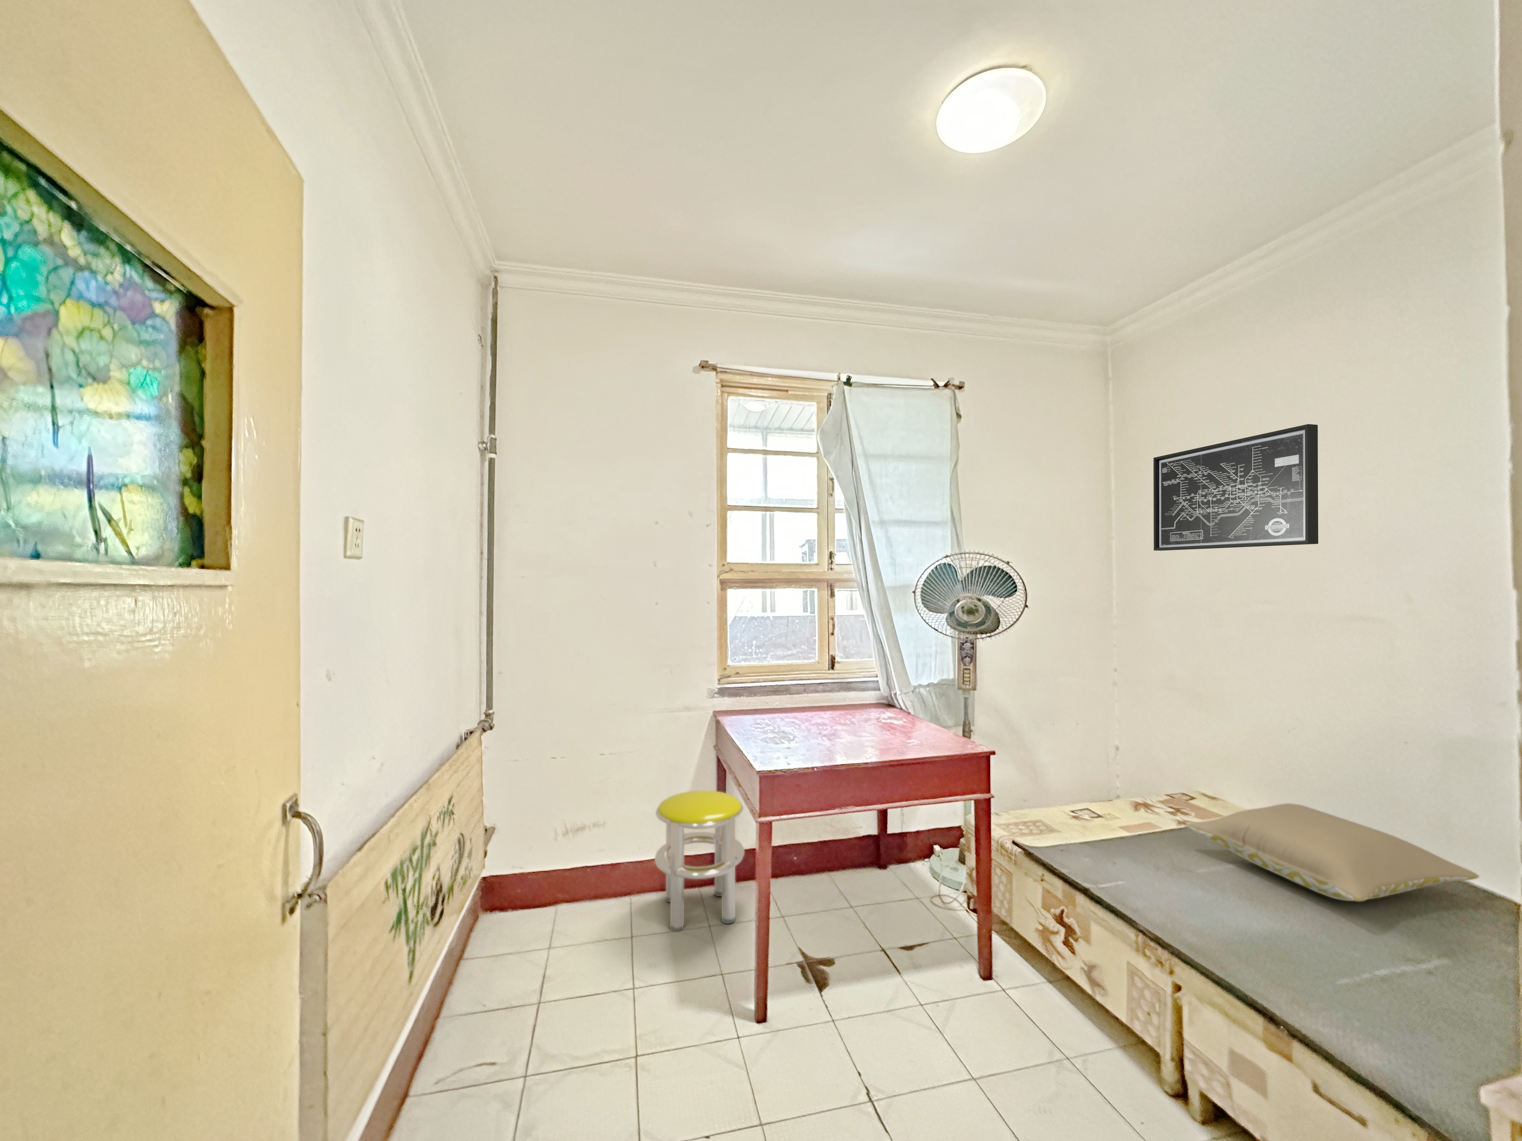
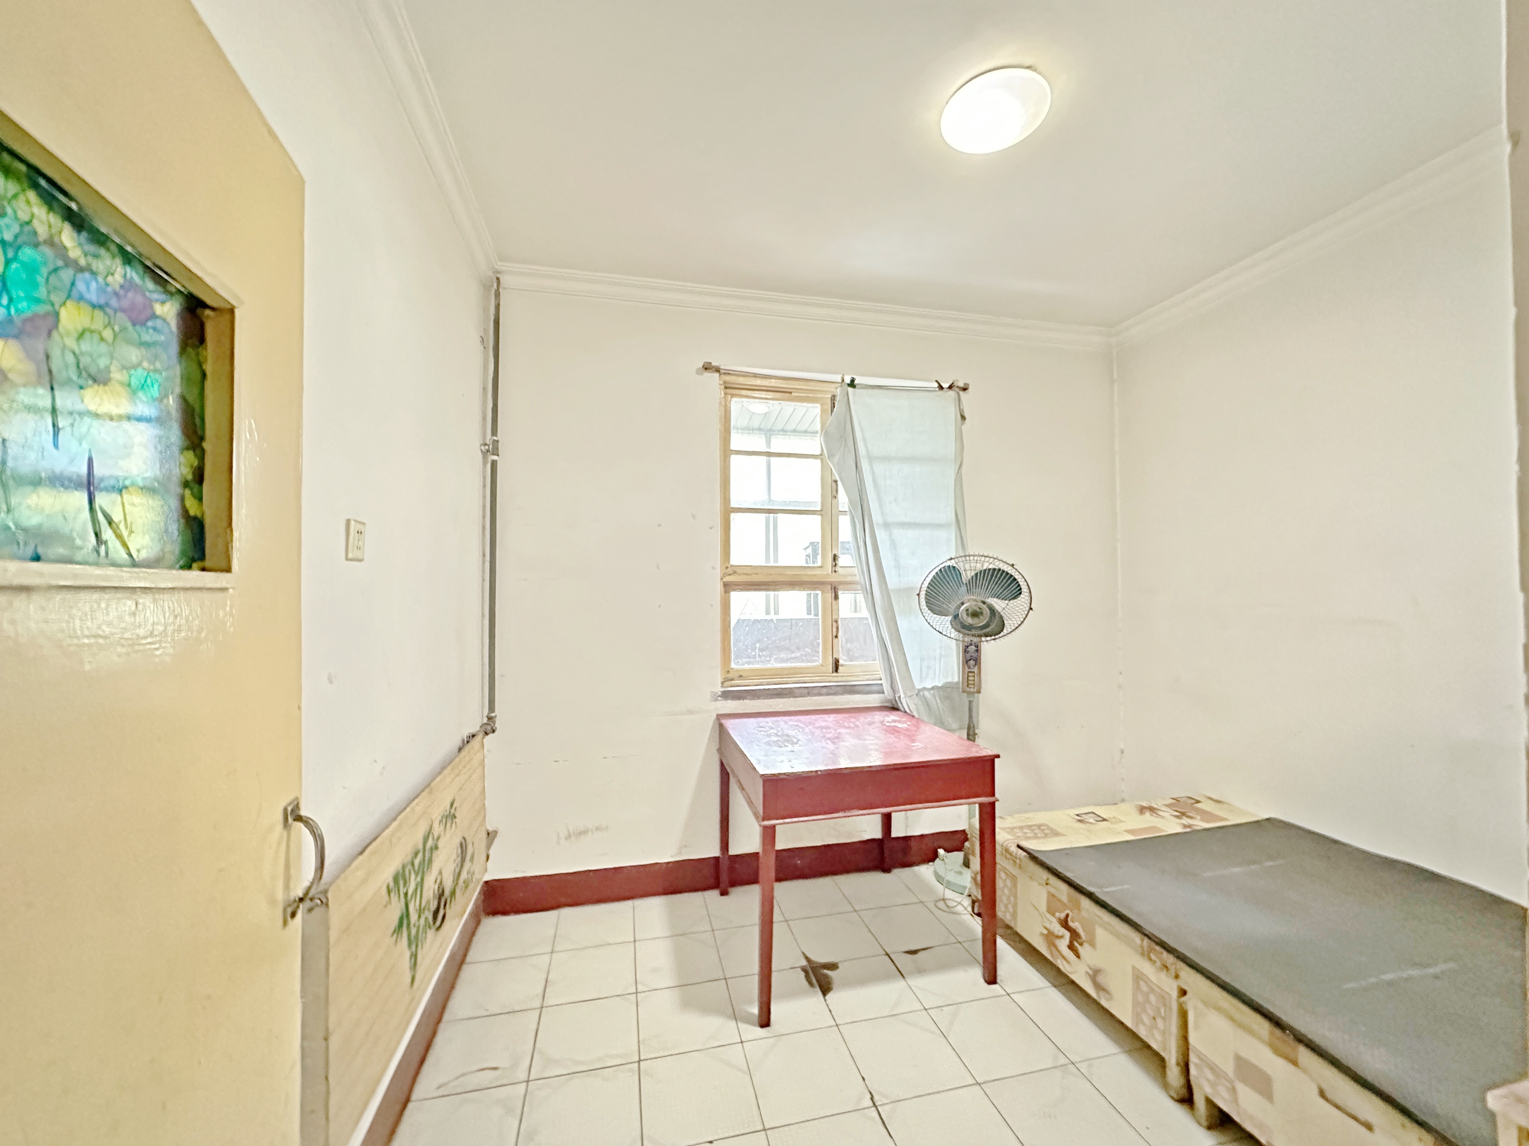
- wall art (1225, 495)
- stool (700, 843)
- pillow (1318, 847)
